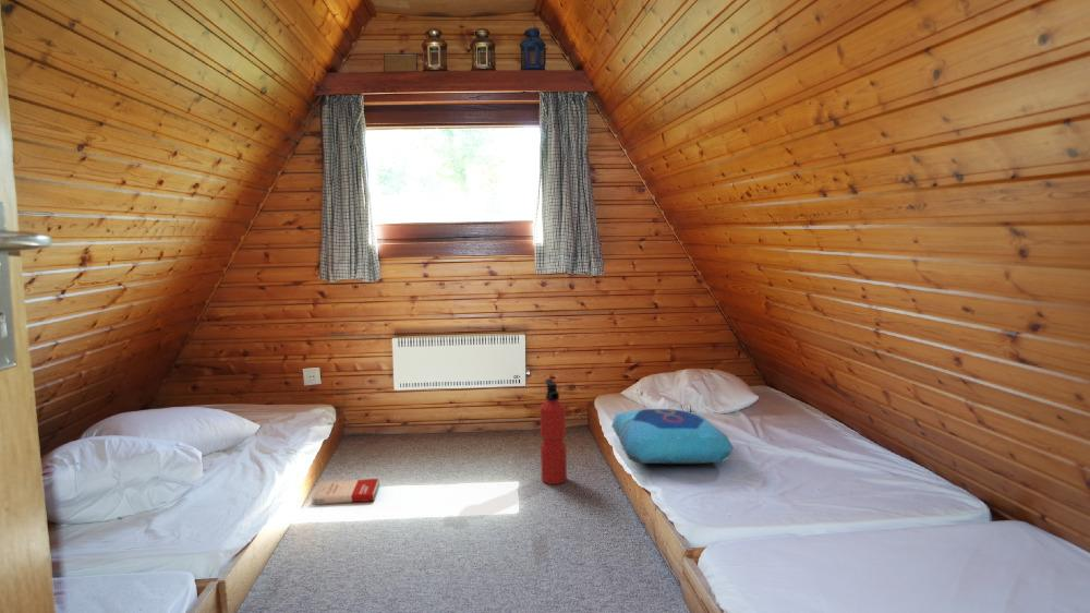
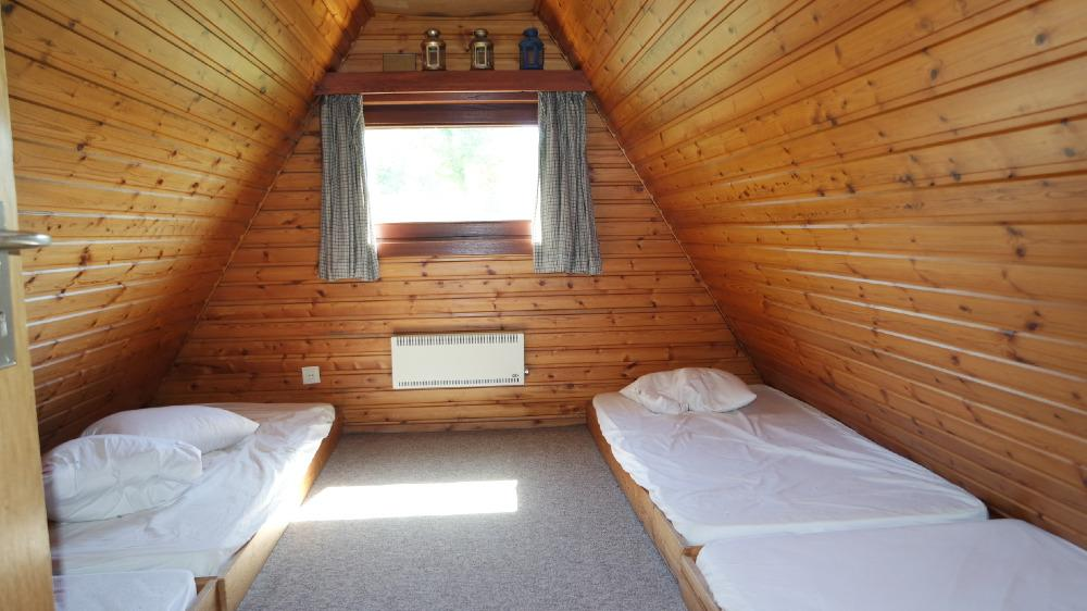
- book (347, 491)
- cushion (668, 434)
- fire extinguisher (552, 431)
